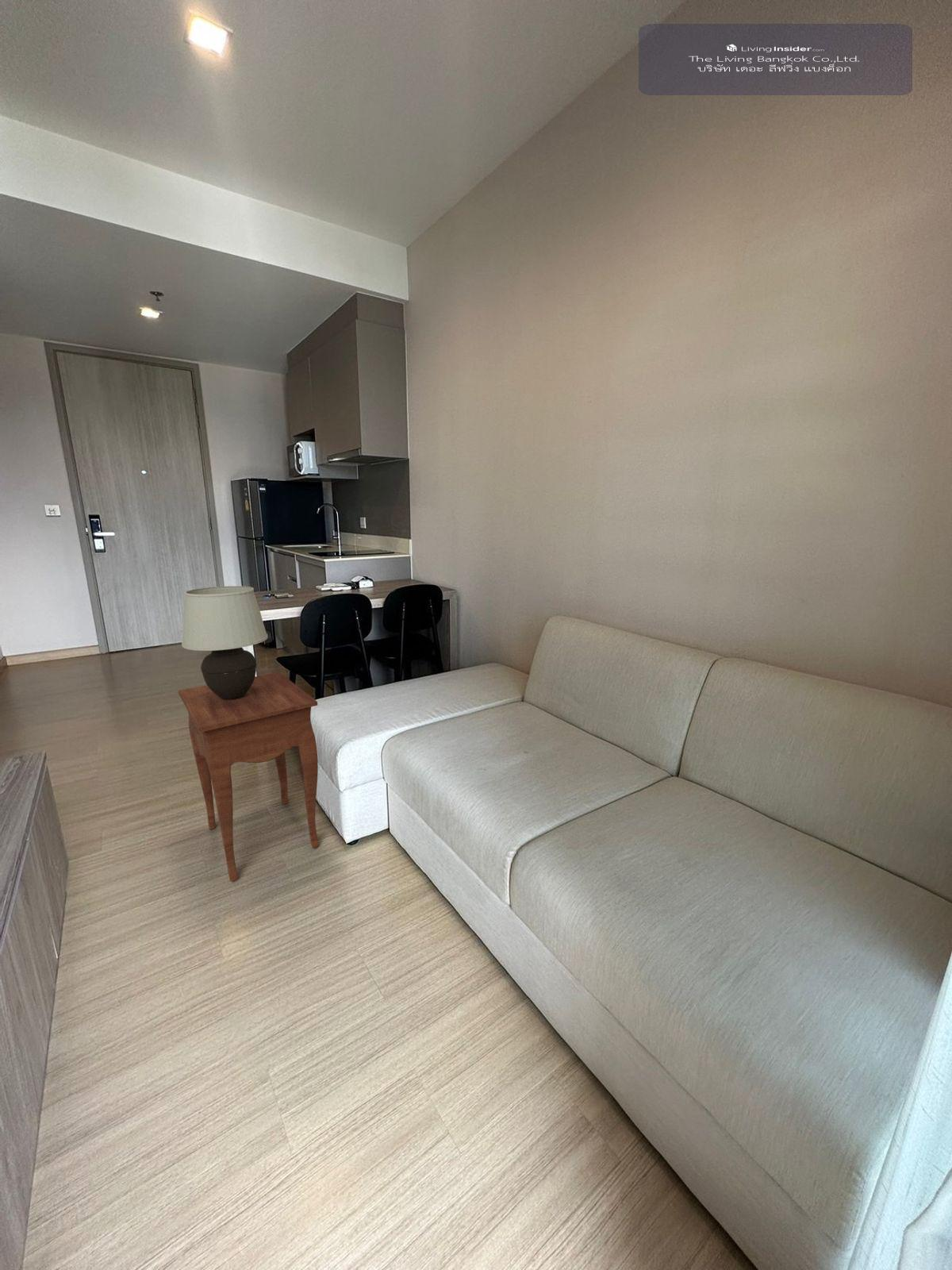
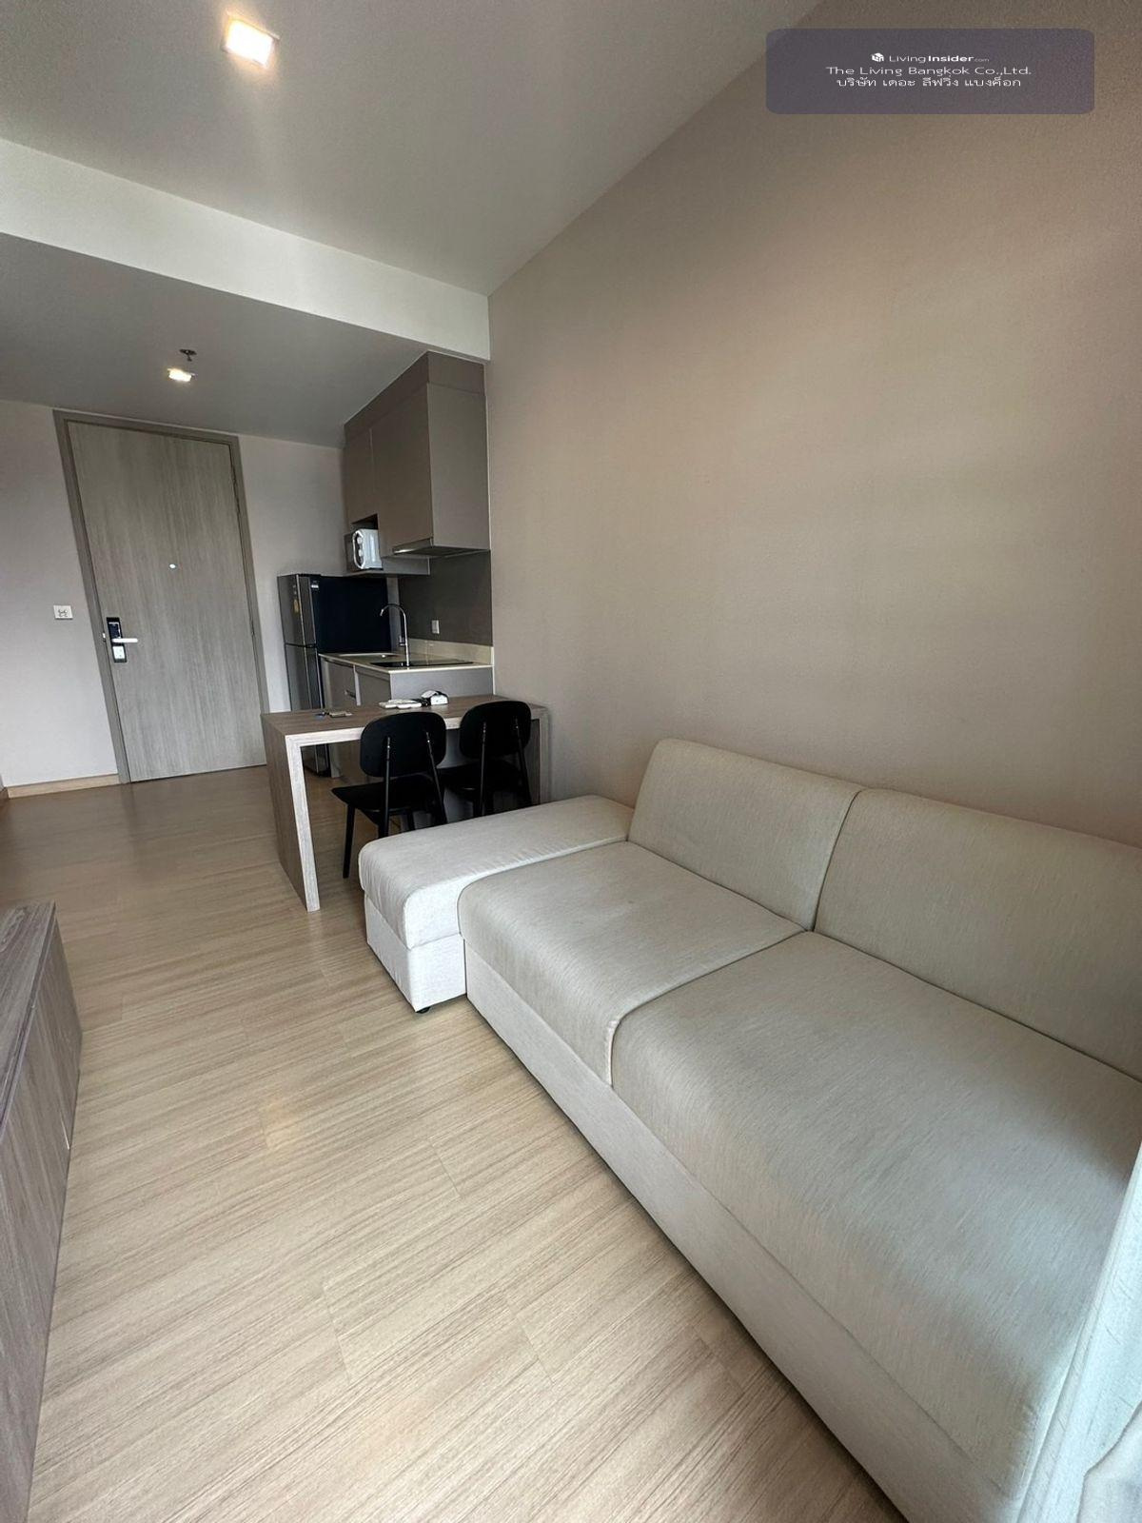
- side table (254, 762)
- table lamp (226, 644)
